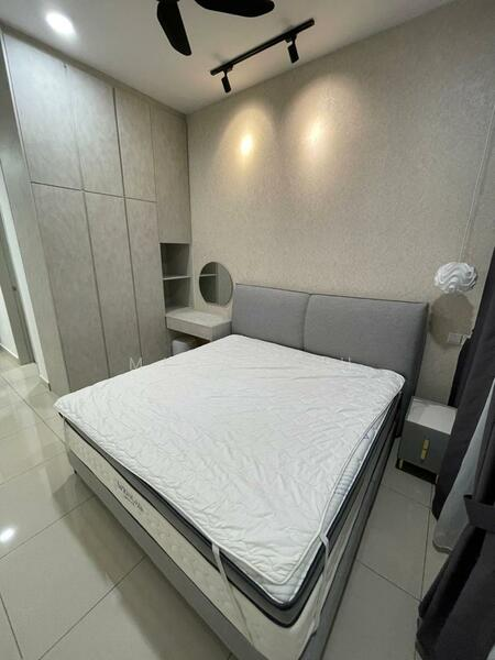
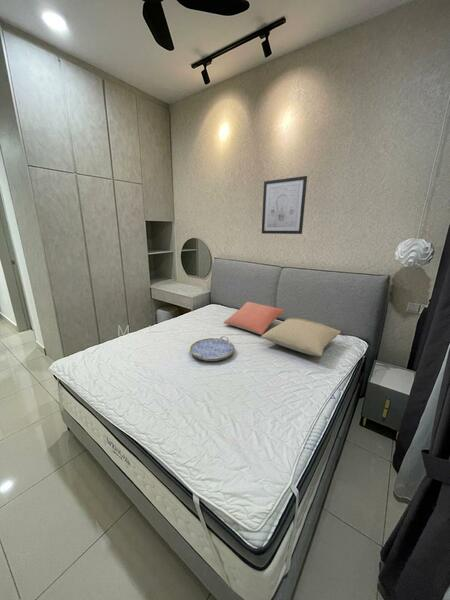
+ serving tray (212, 348)
+ pillow (253, 316)
+ wall art (282, 207)
+ pillow (301, 334)
